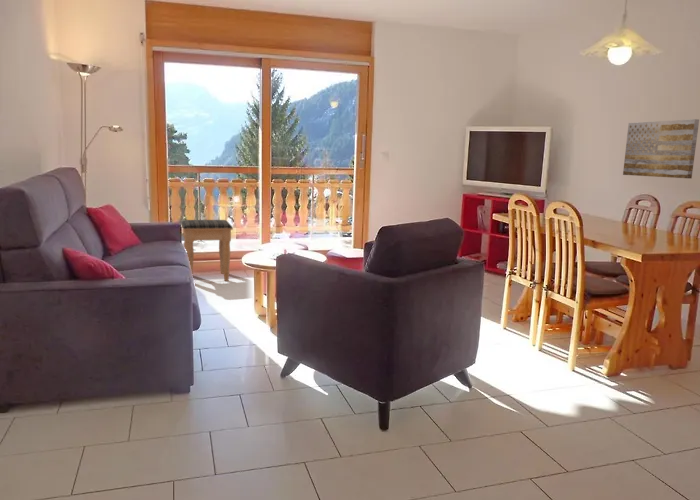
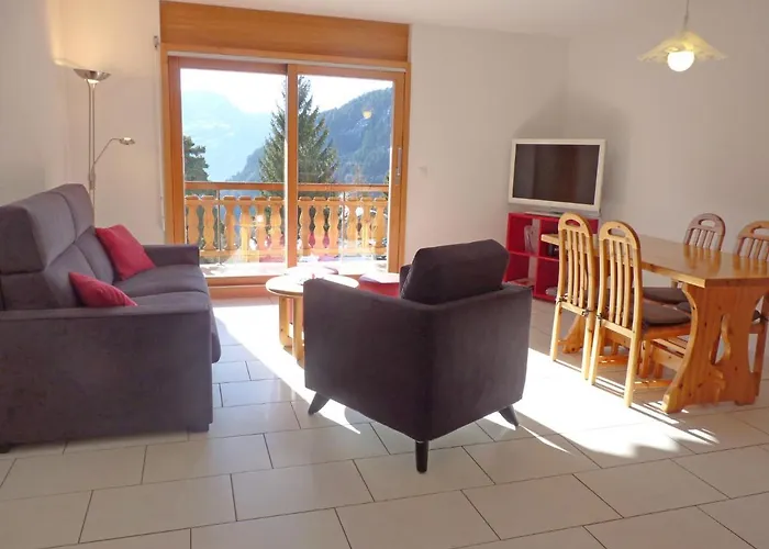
- footstool (206, 239)
- wall art (658, 149)
